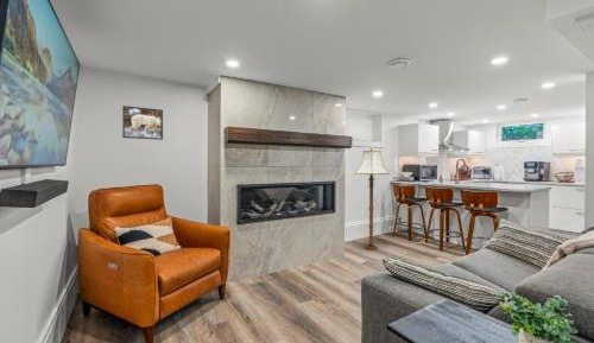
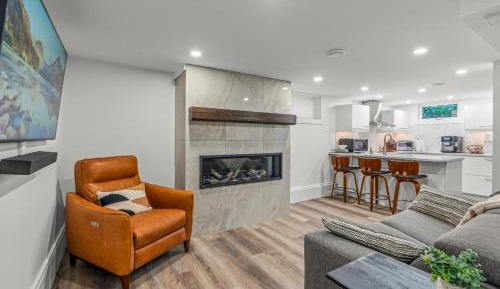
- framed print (143, 122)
- floor lamp (371, 198)
